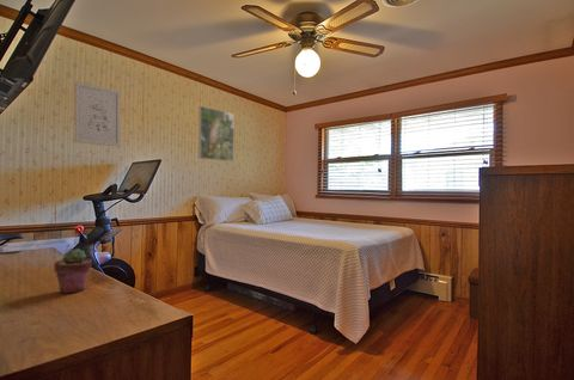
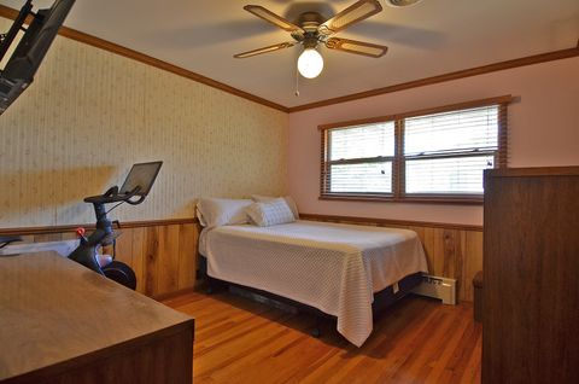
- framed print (216, 135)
- potted succulent (73, 269)
- wall art (98, 115)
